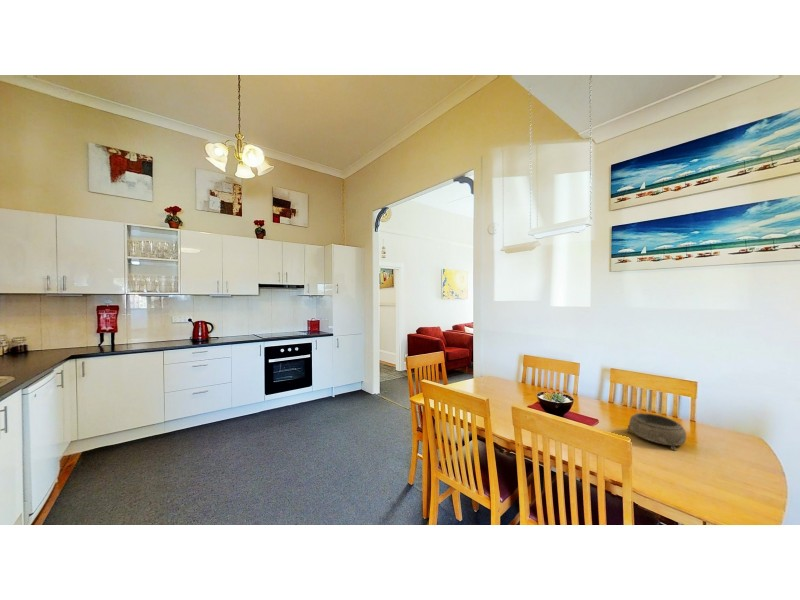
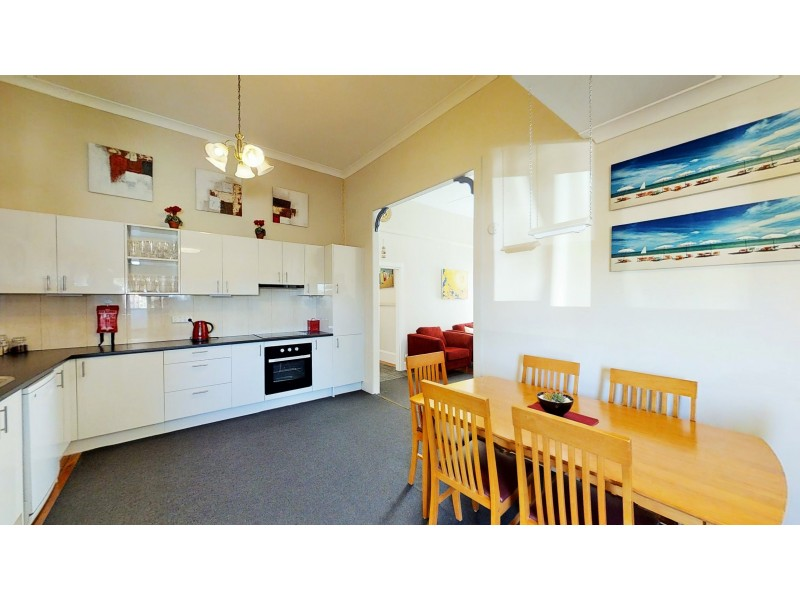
- decorative bowl (657, 429)
